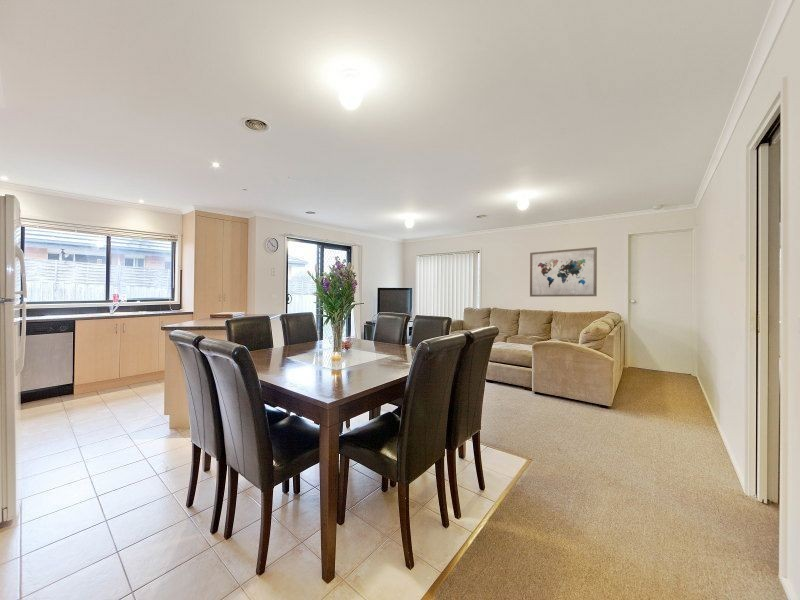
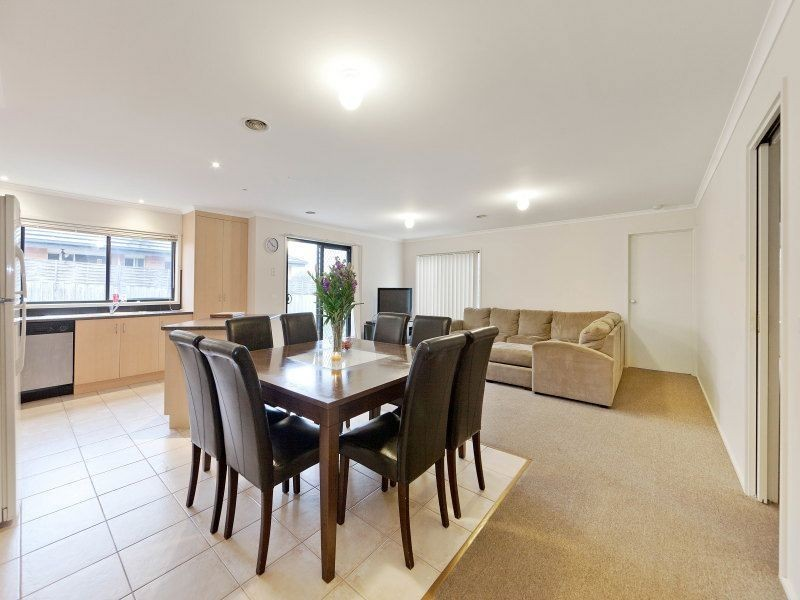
- wall art (561, 273)
